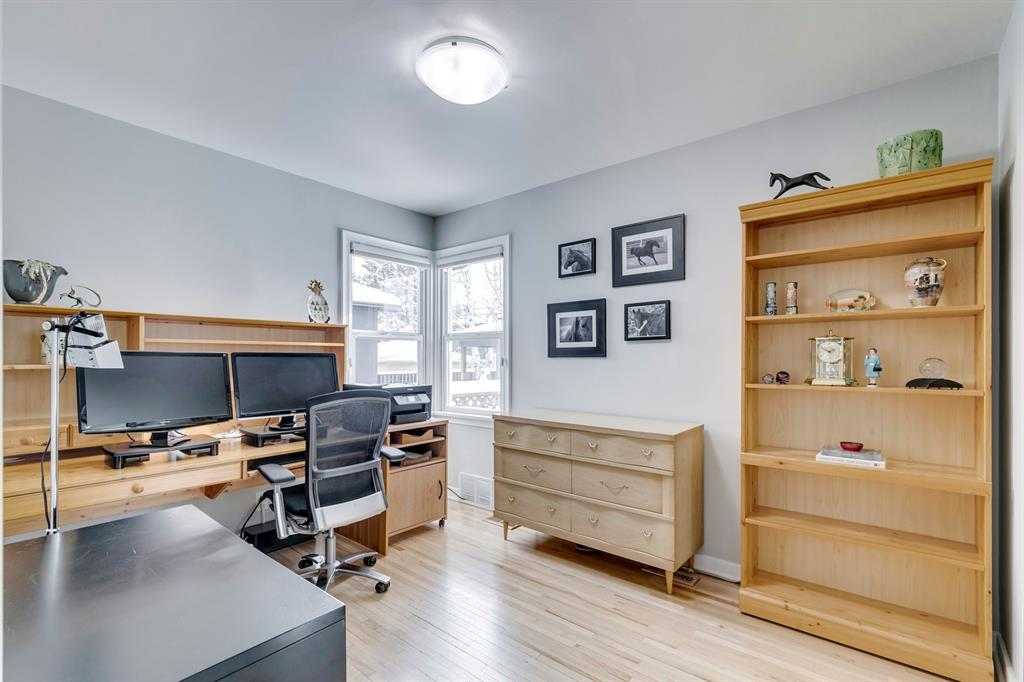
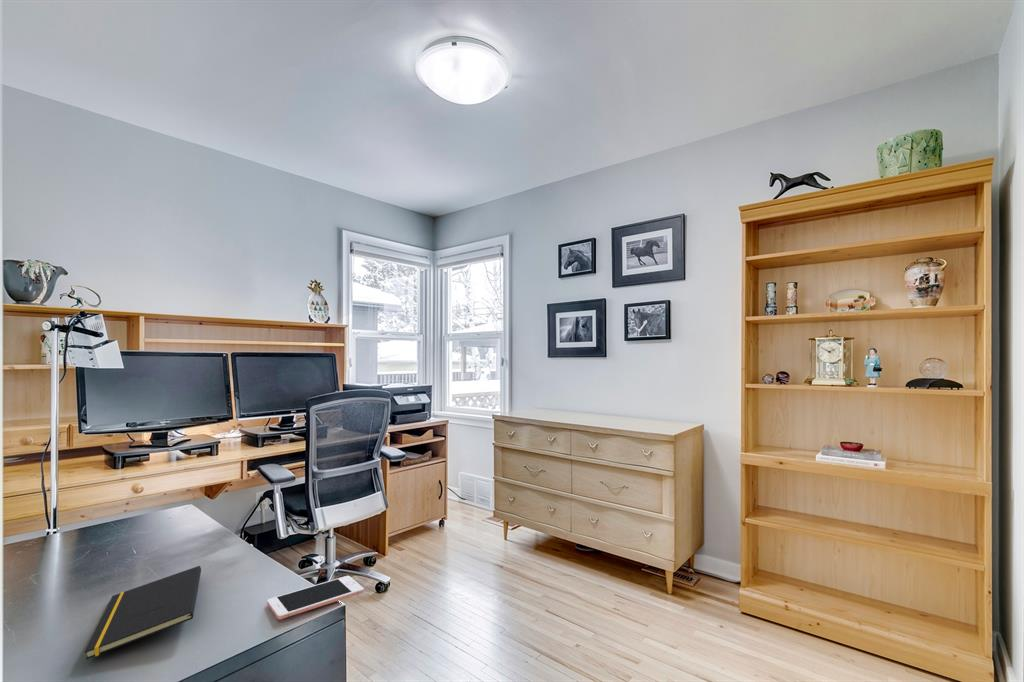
+ notepad (150, 606)
+ cell phone (316, 596)
